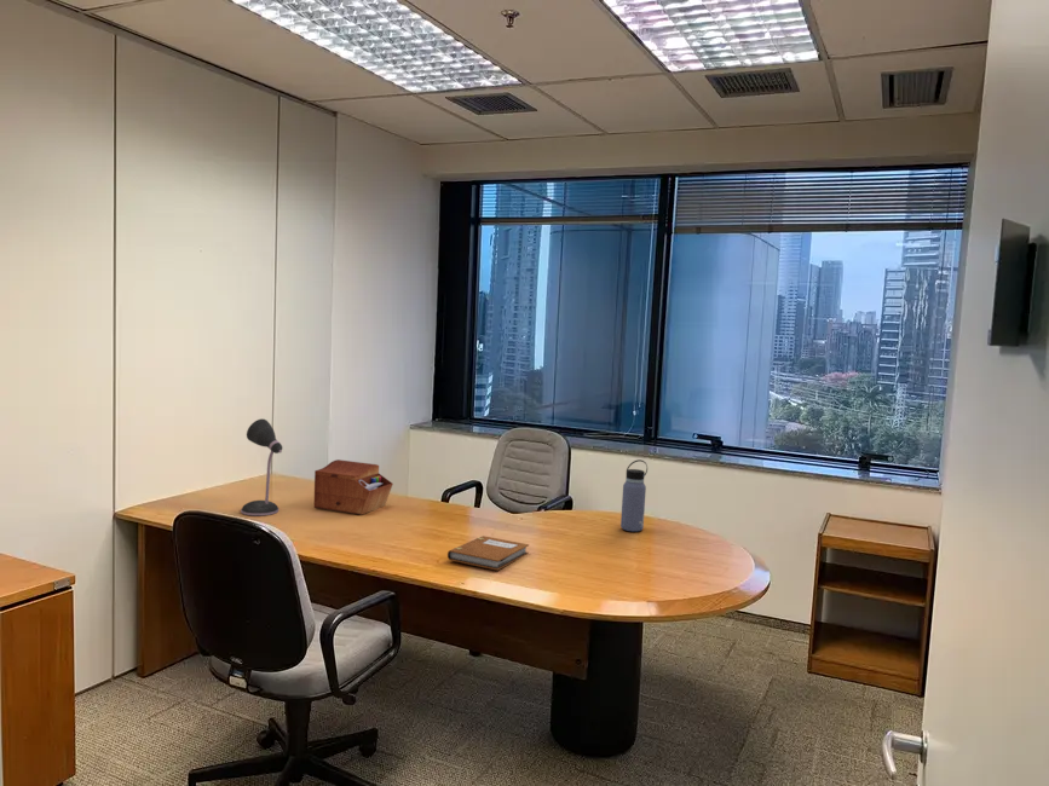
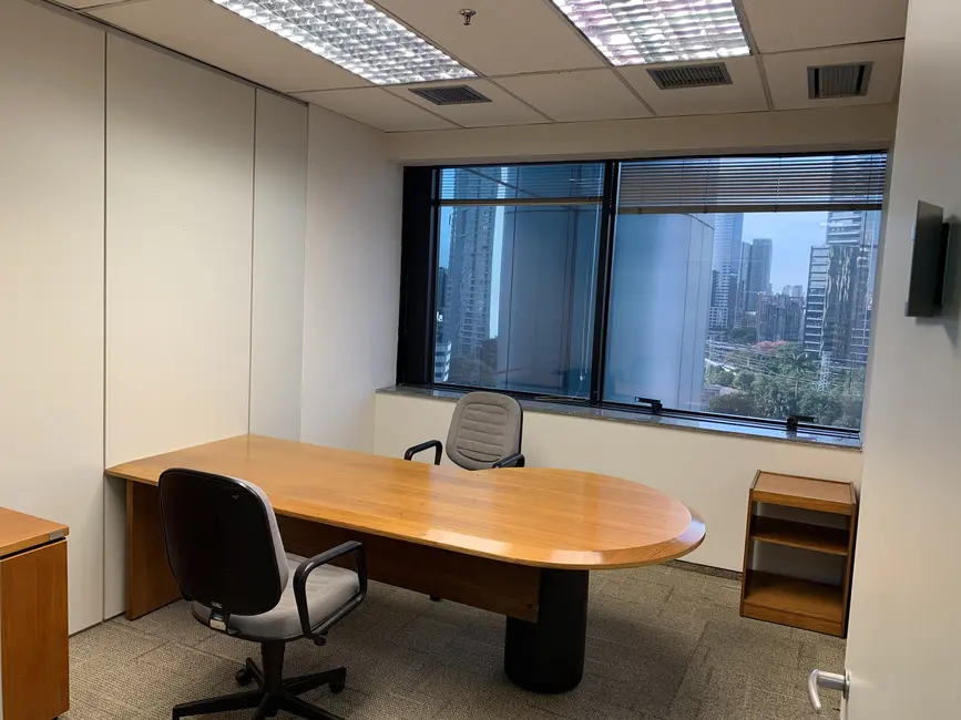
- sewing box (353, 486)
- desk lamp (267, 466)
- water bottle (634, 495)
- notebook (489, 551)
